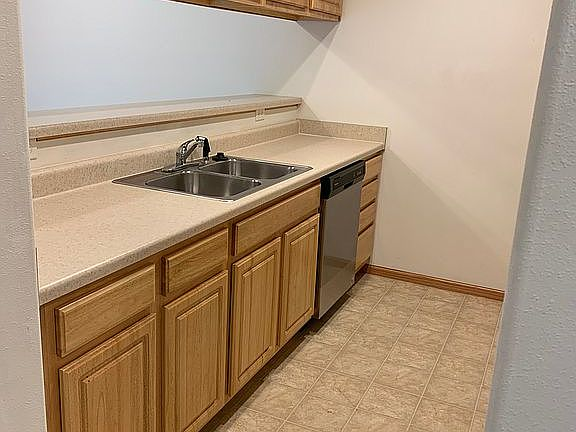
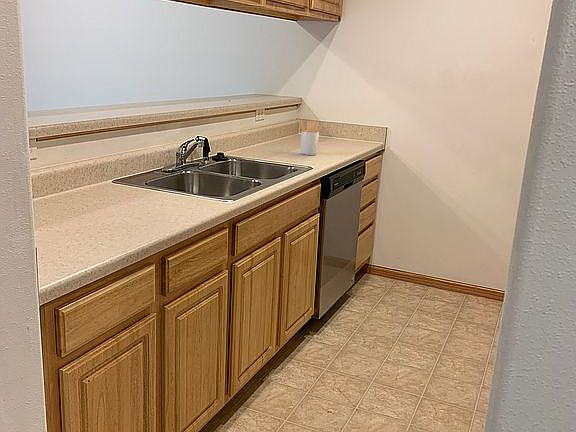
+ utensil holder (310, 136)
